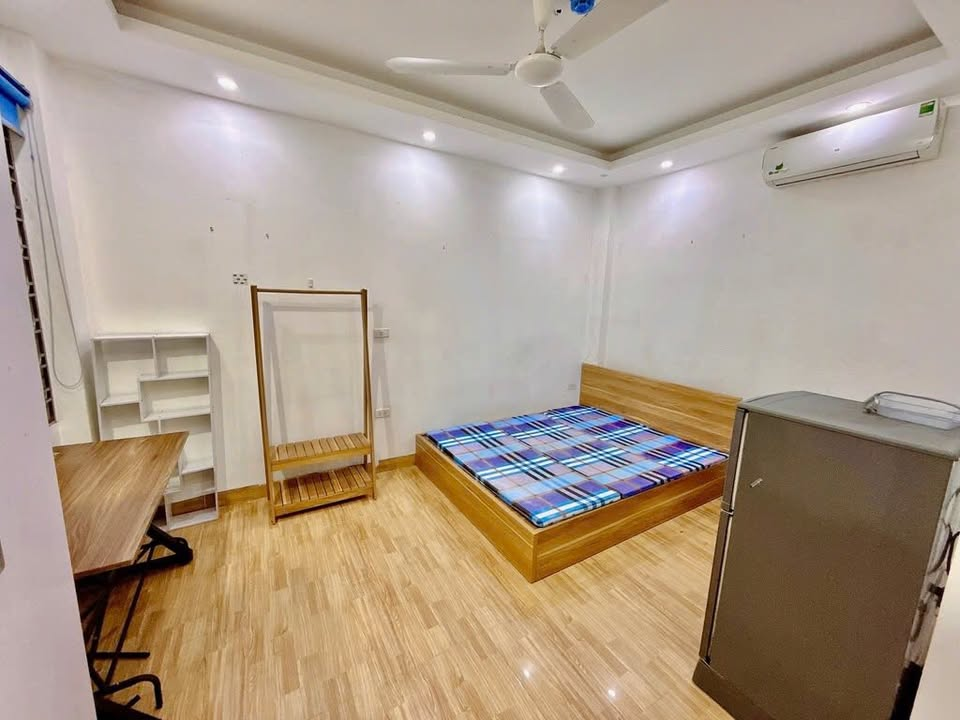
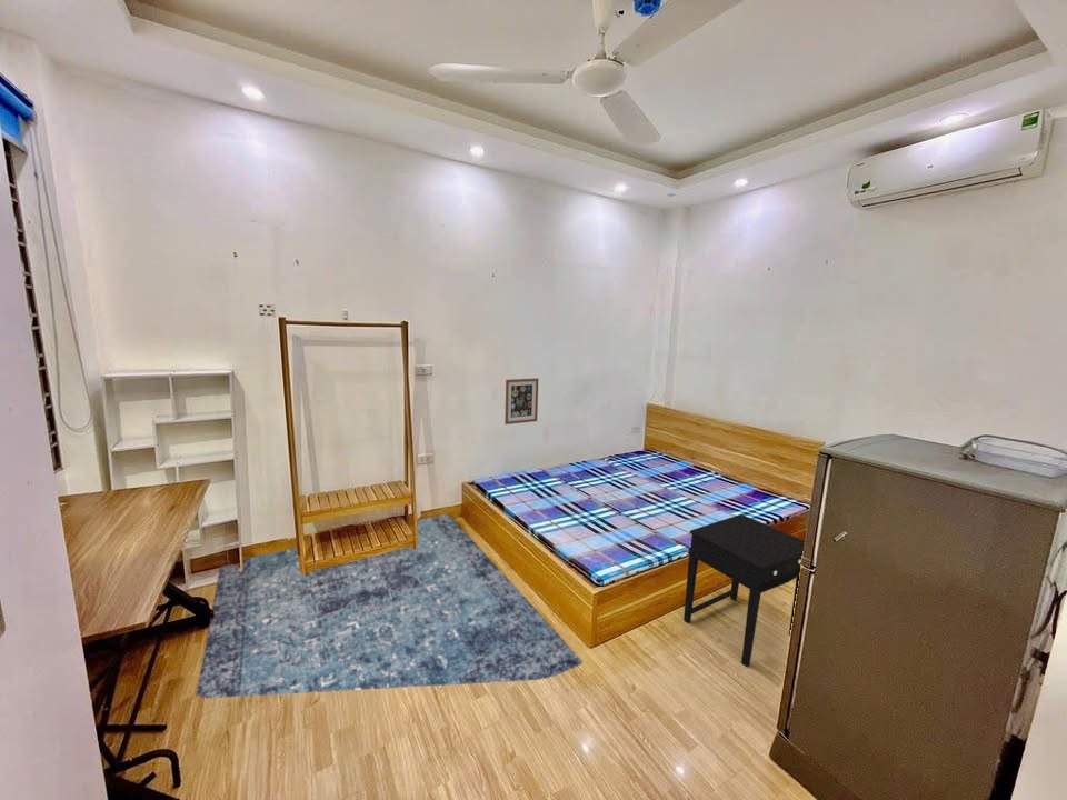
+ side table (745, 583)
+ wall art (521, 400)
+ rug (365, 576)
